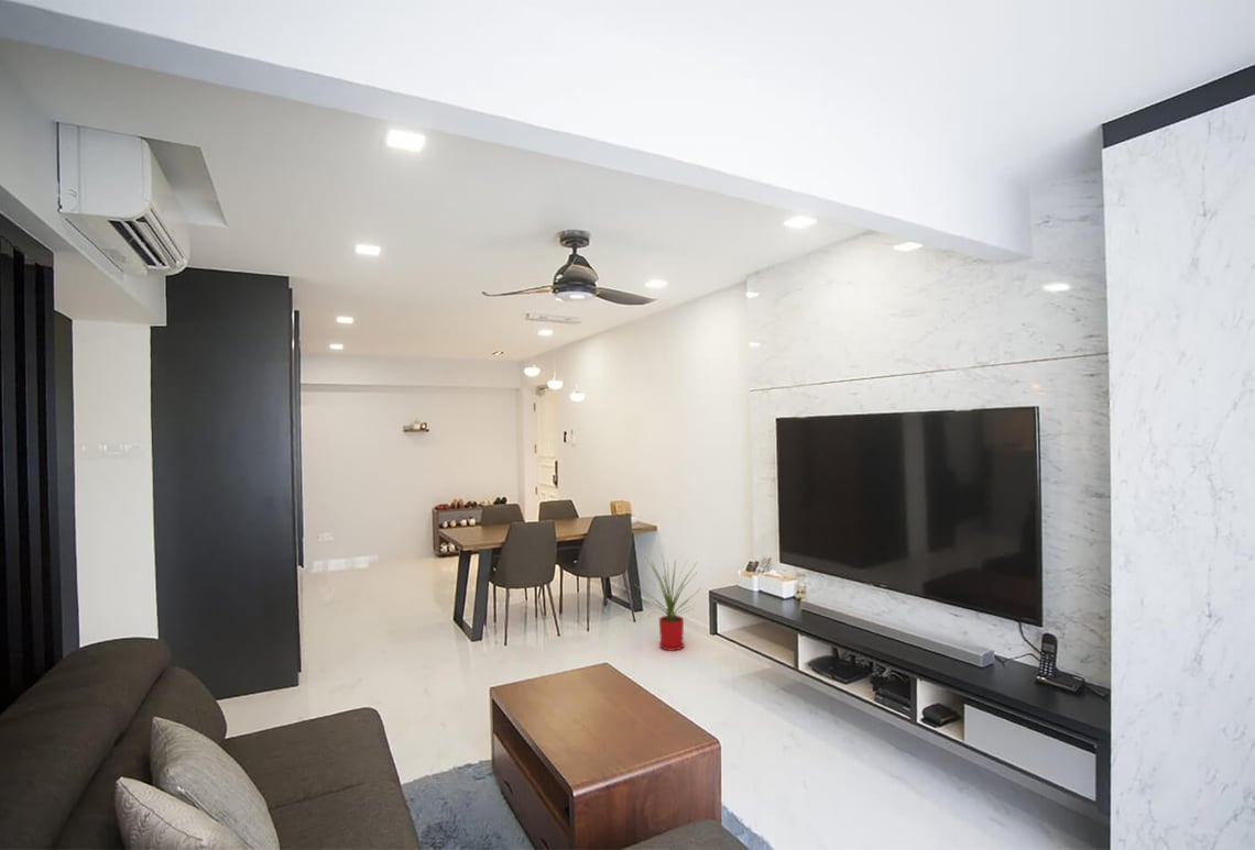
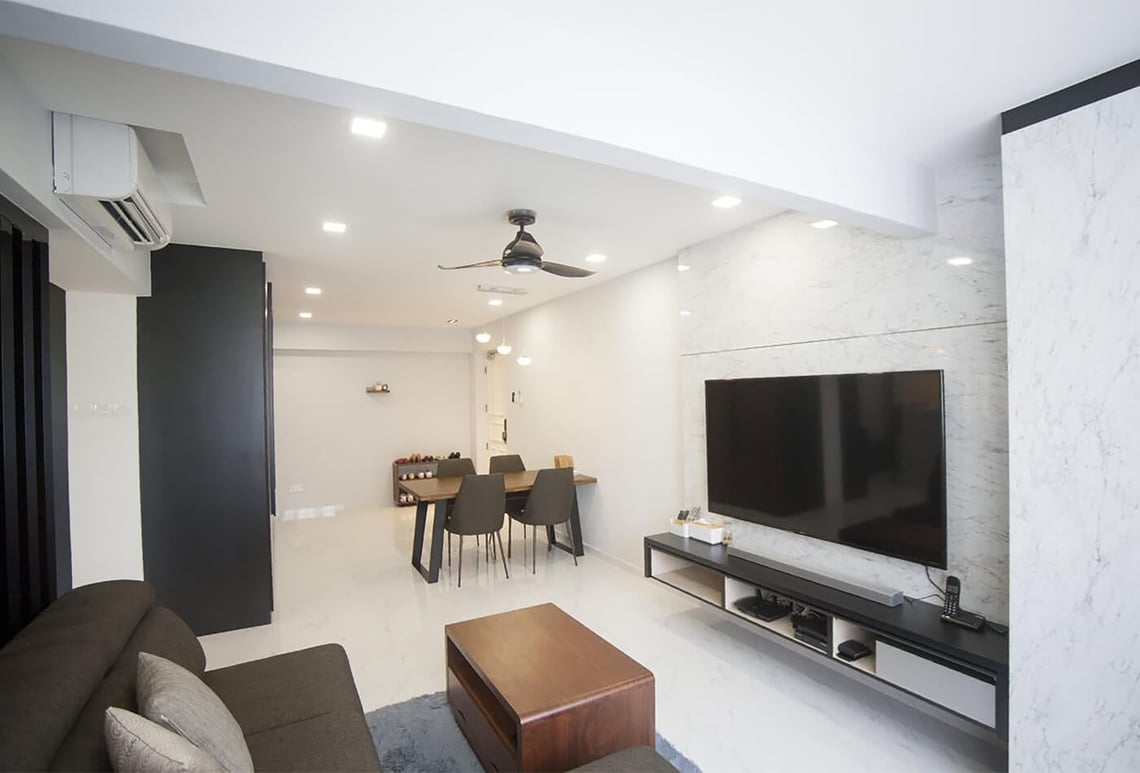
- house plant (672, 601)
